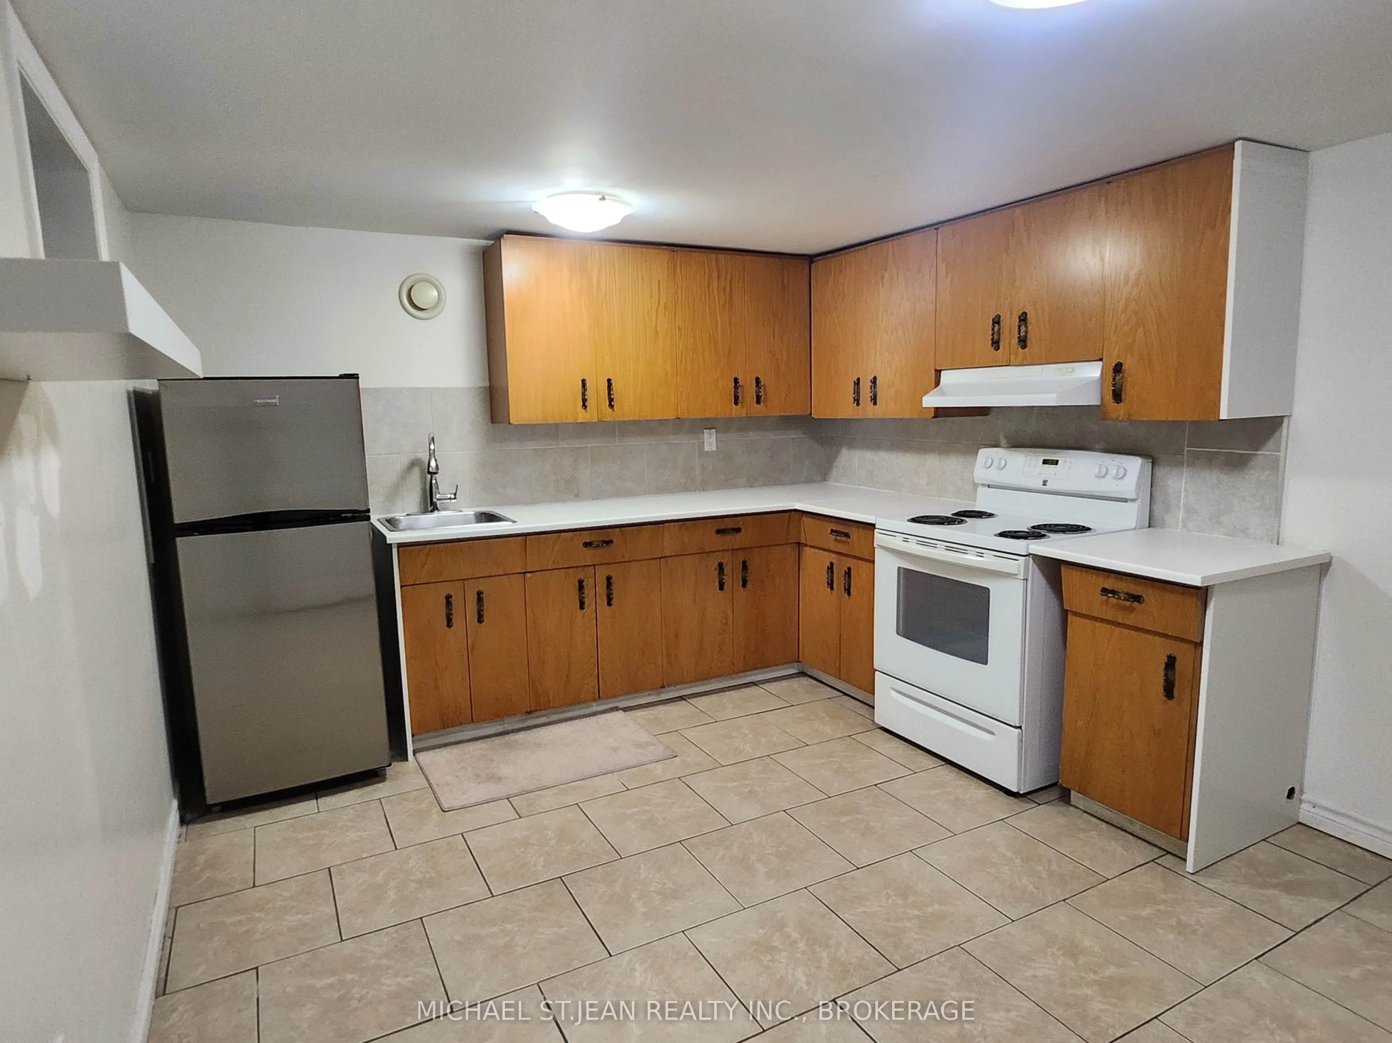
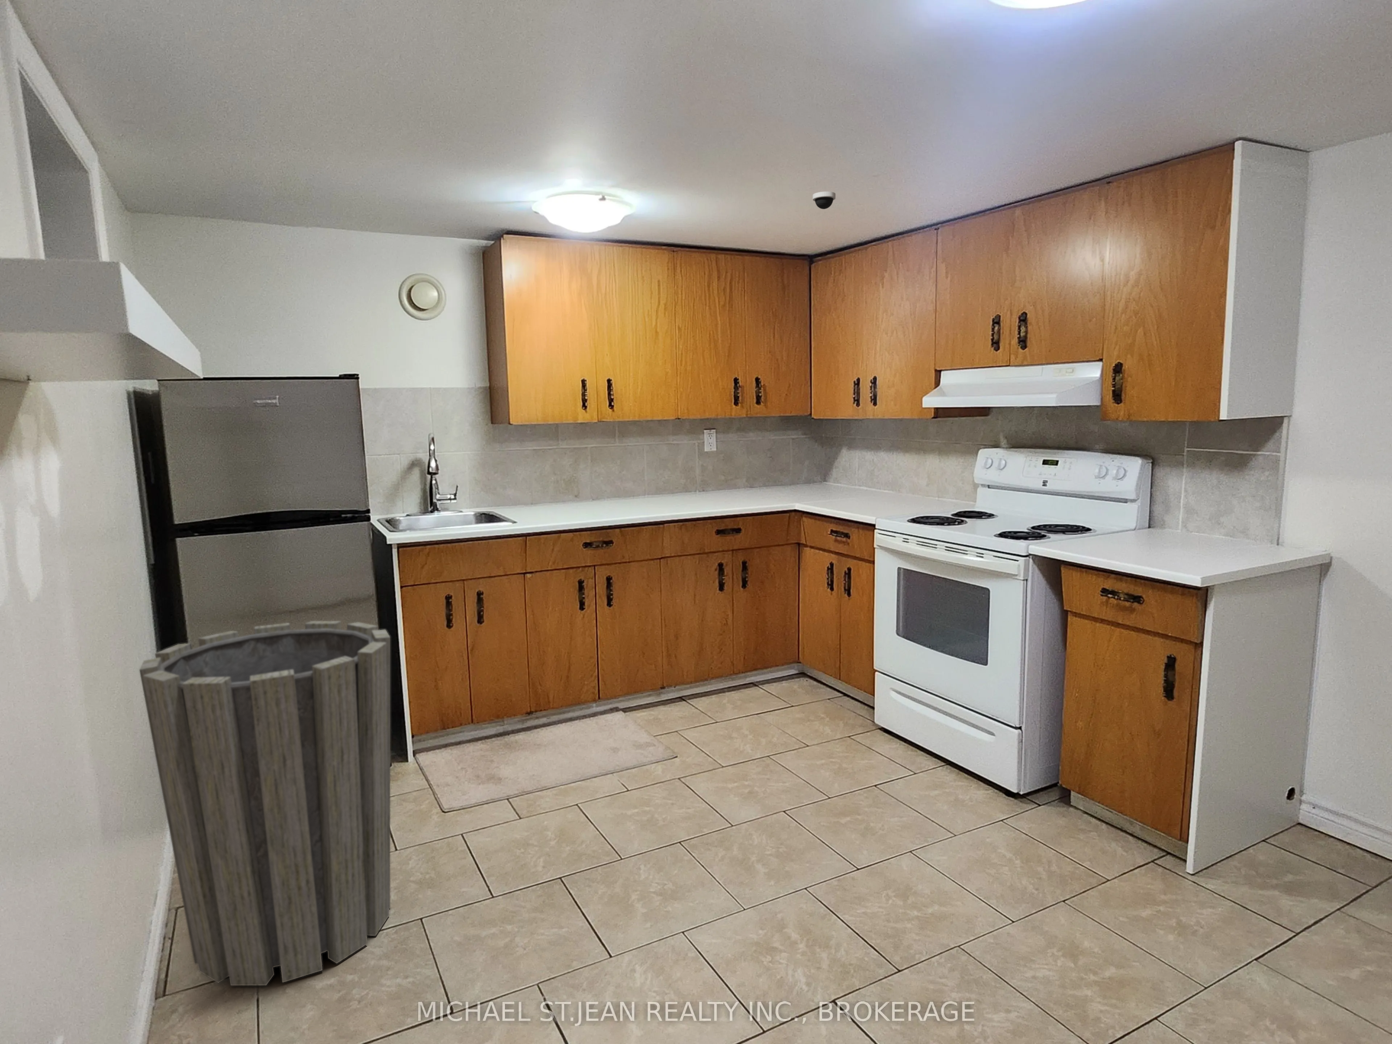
+ dome security camera (824, 202)
+ trash can (285, 790)
